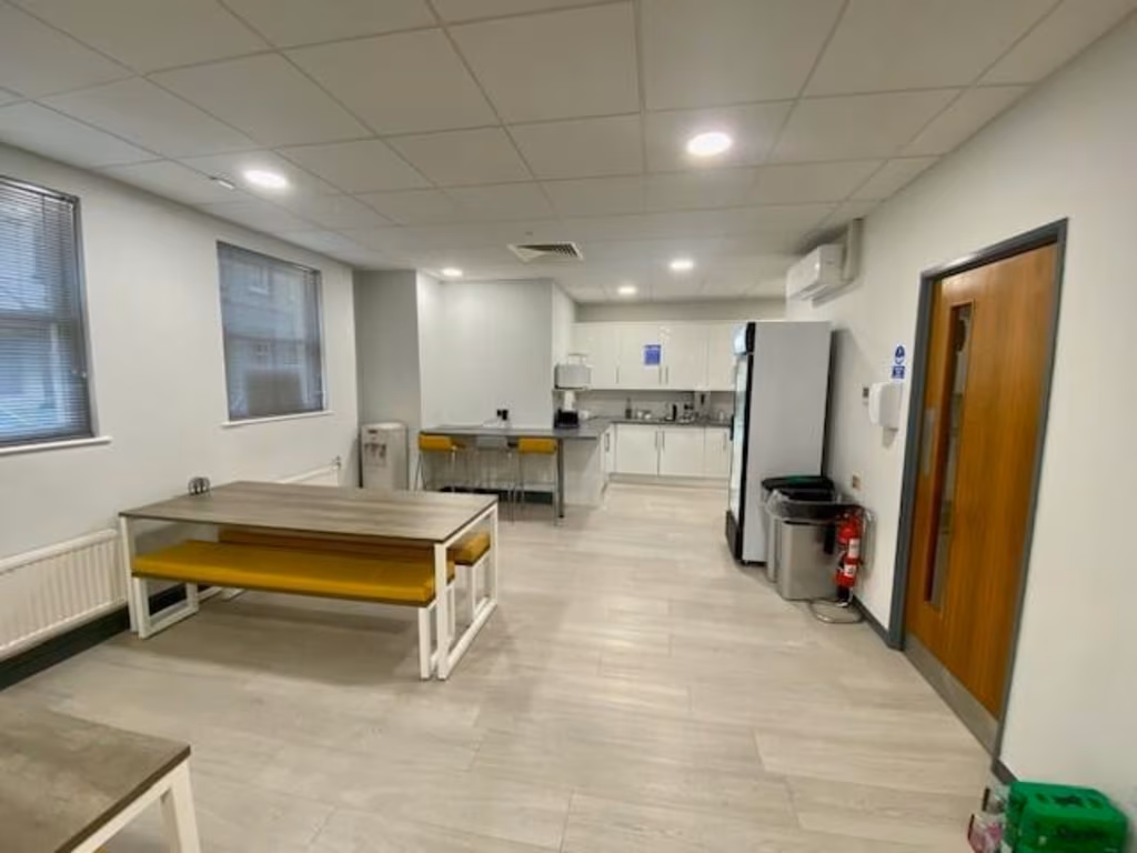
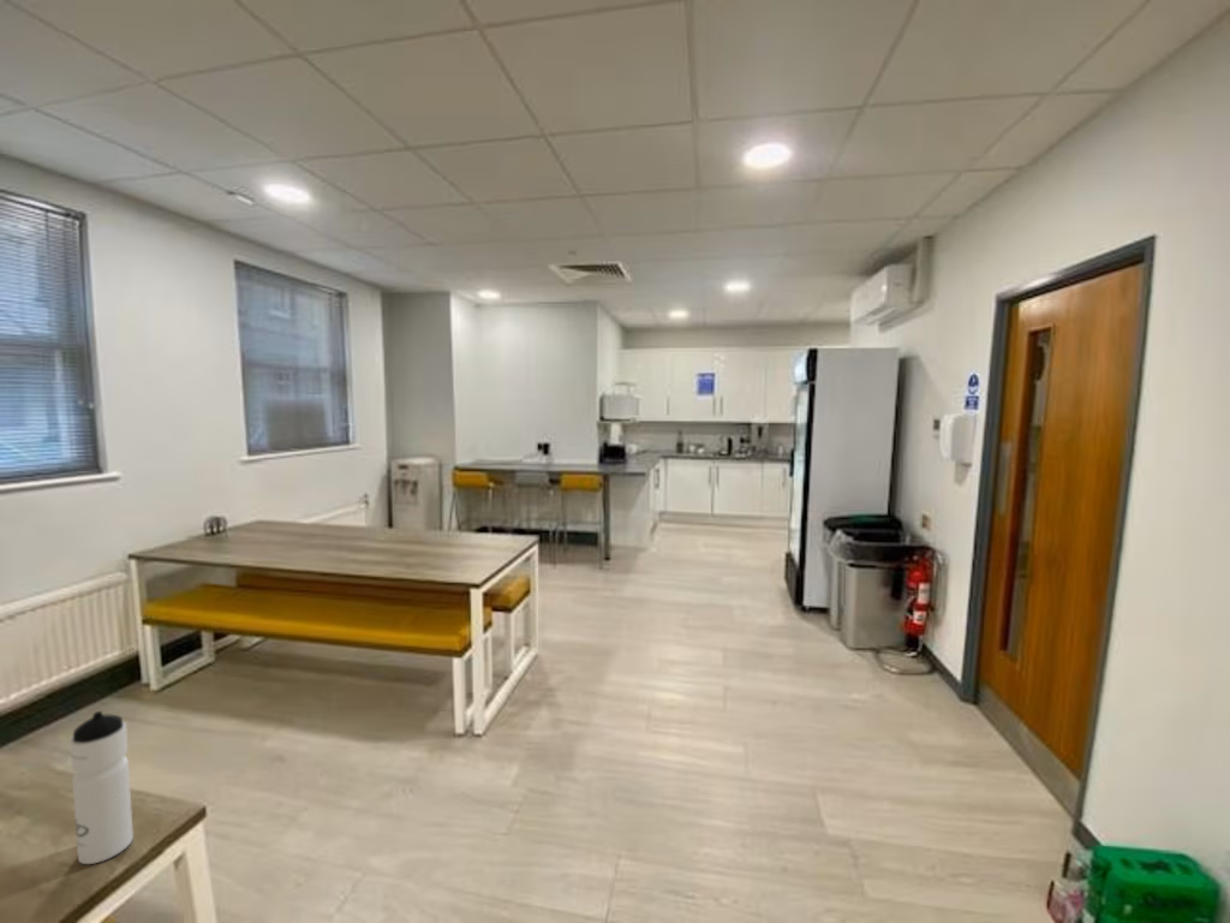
+ water bottle (101, 780)
